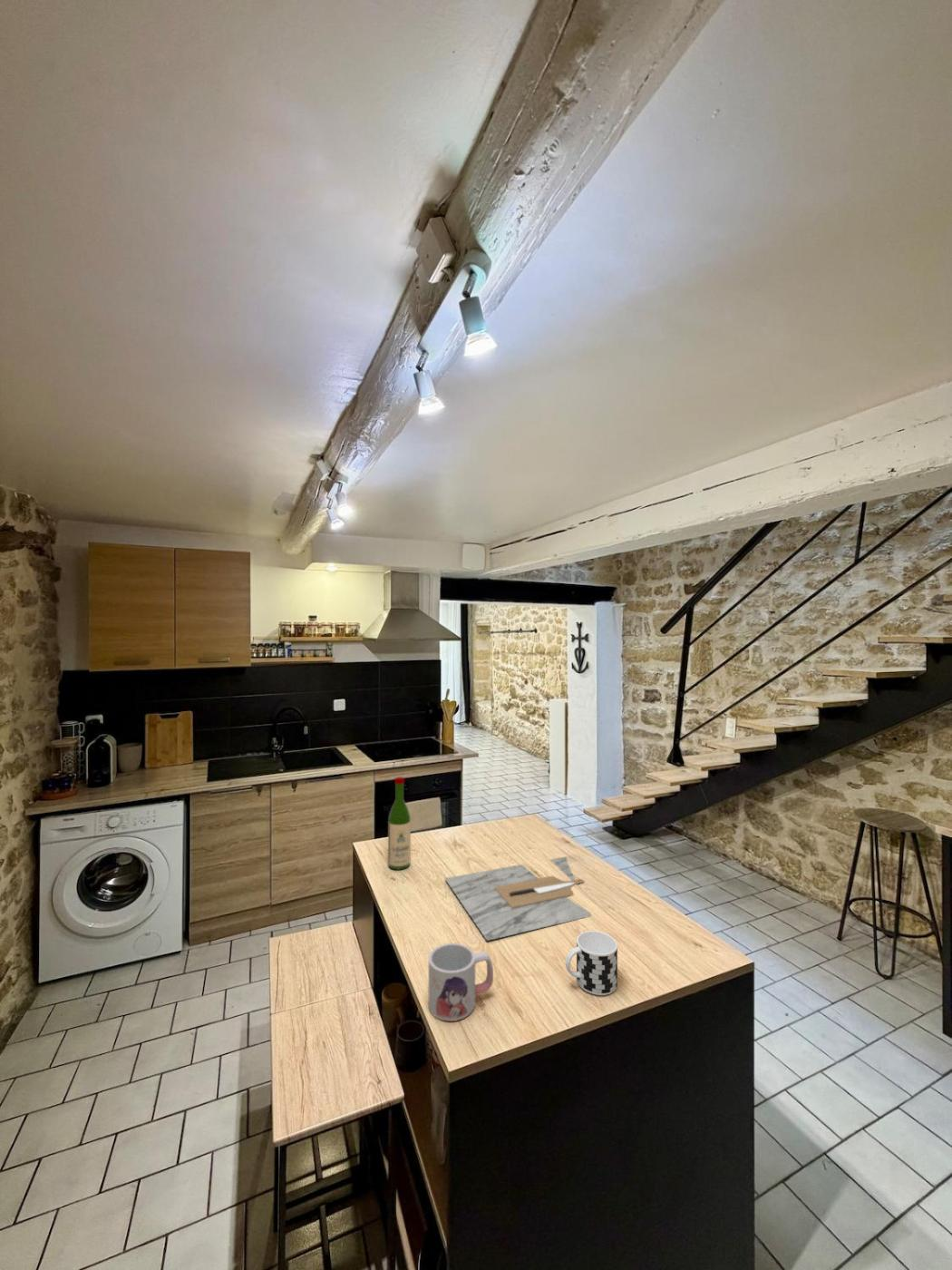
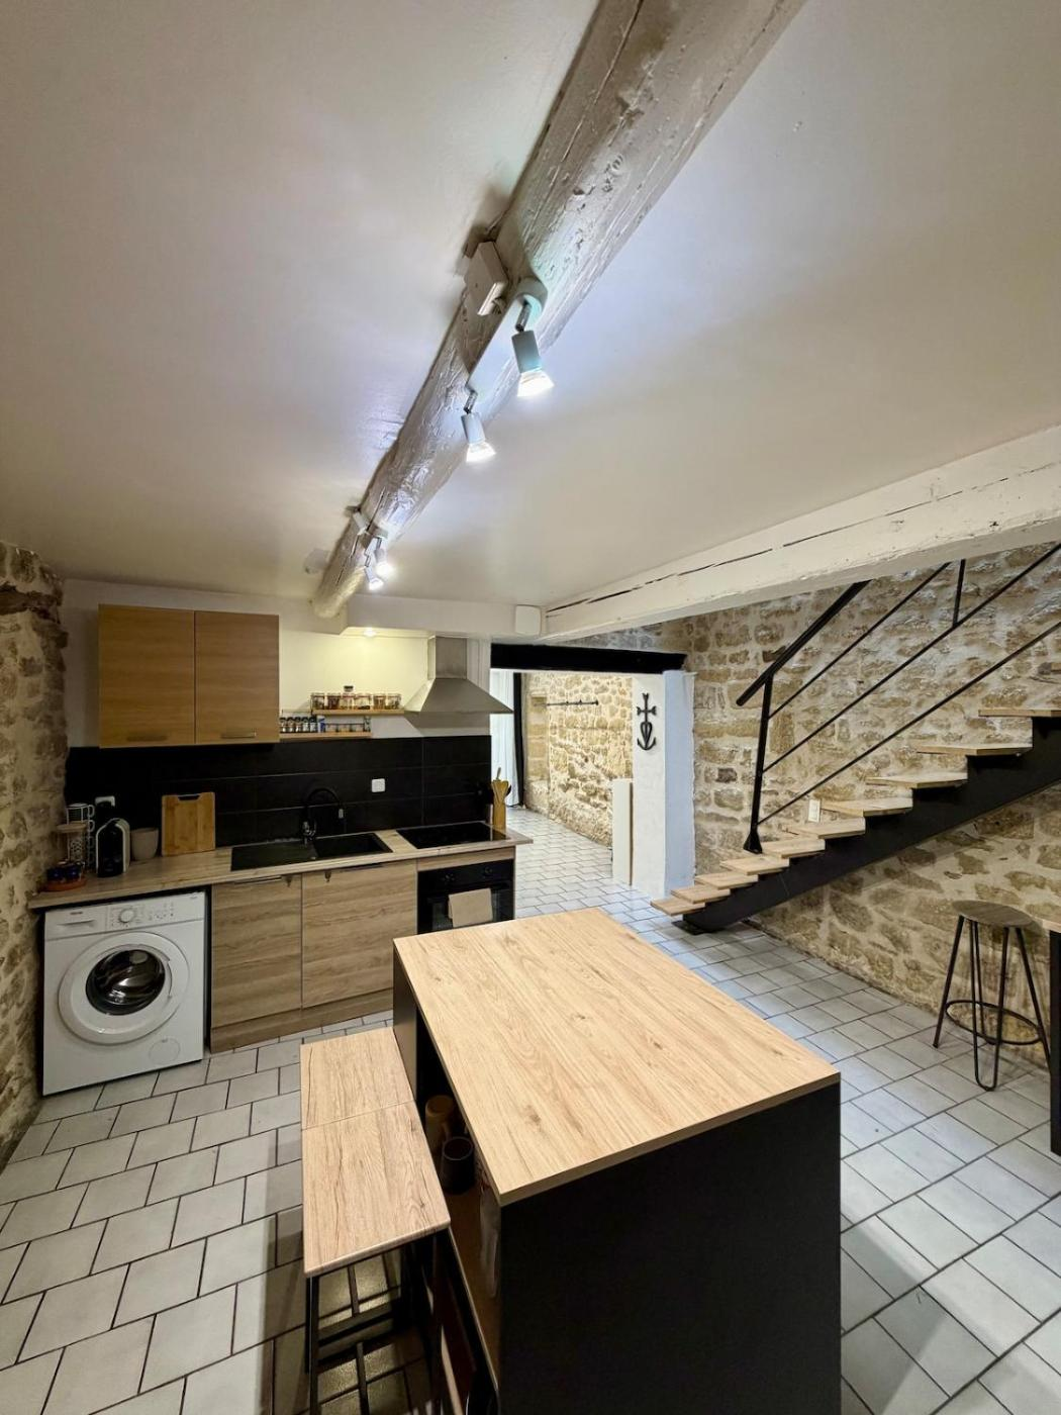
- wine bottle (399, 821)
- cutting board (539, 888)
- mug (461, 978)
- cup (590, 962)
